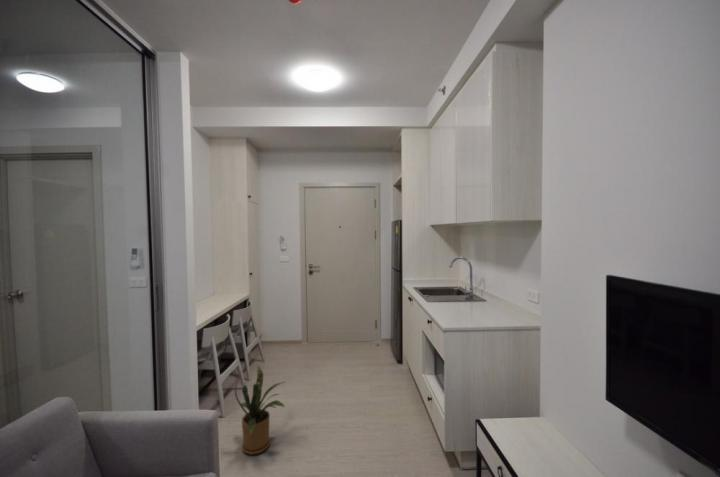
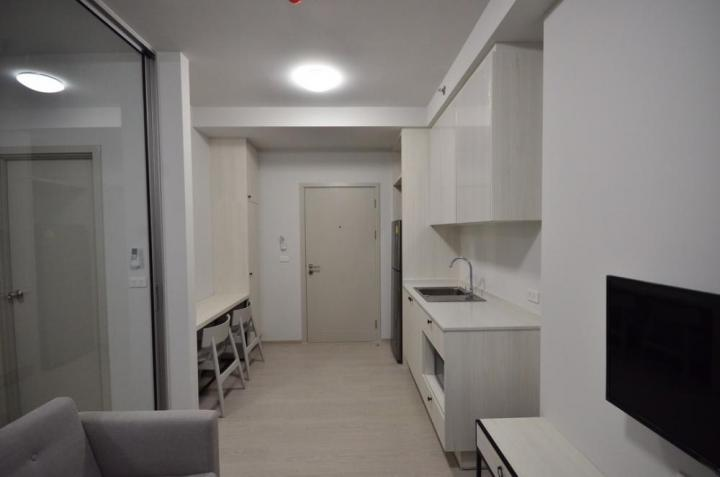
- house plant (260, 408)
